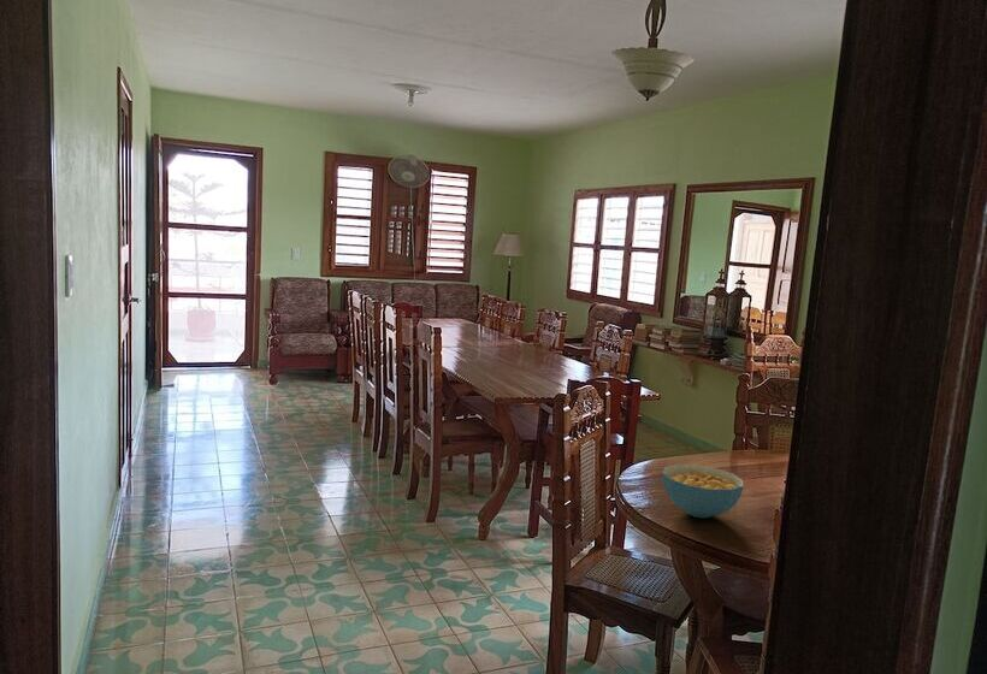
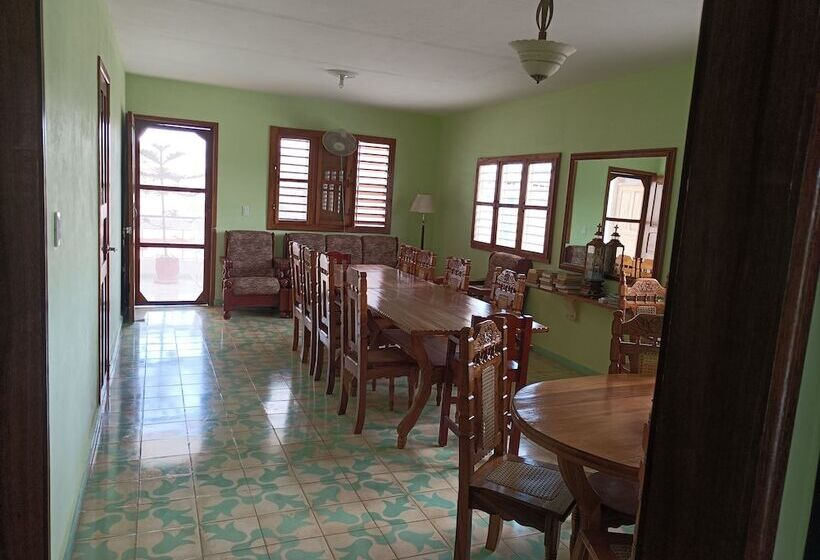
- cereal bowl (701, 495)
